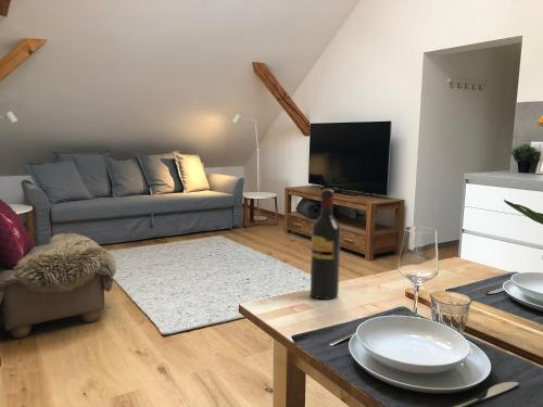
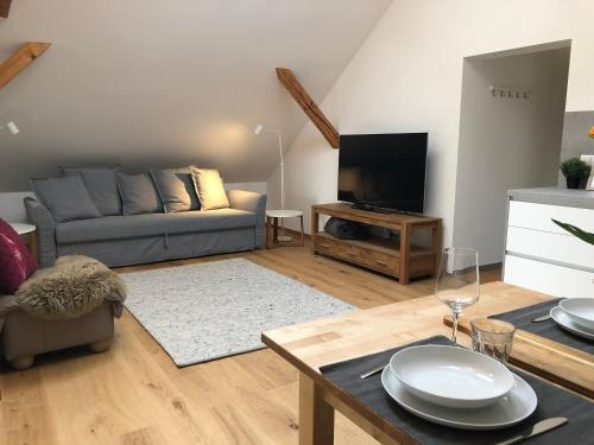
- wine bottle (325, 242)
